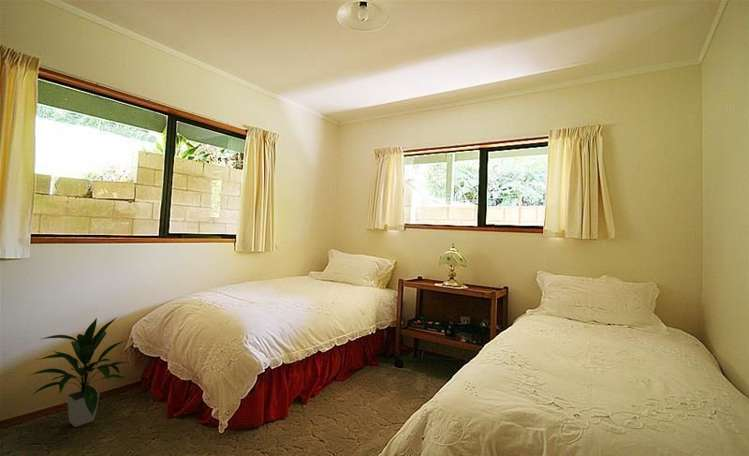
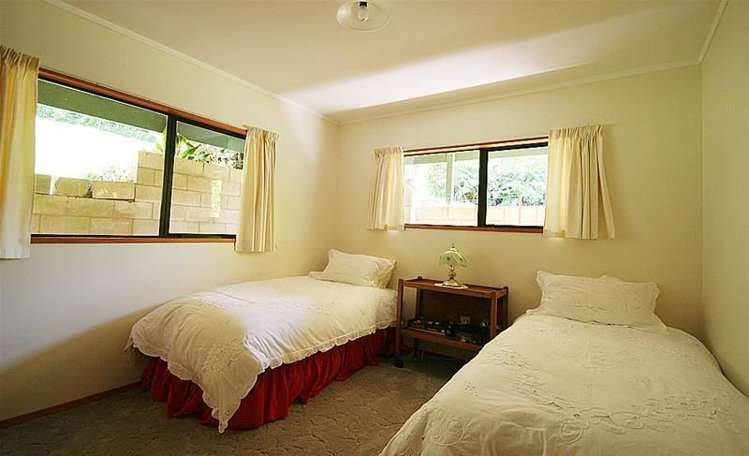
- indoor plant (84, 371)
